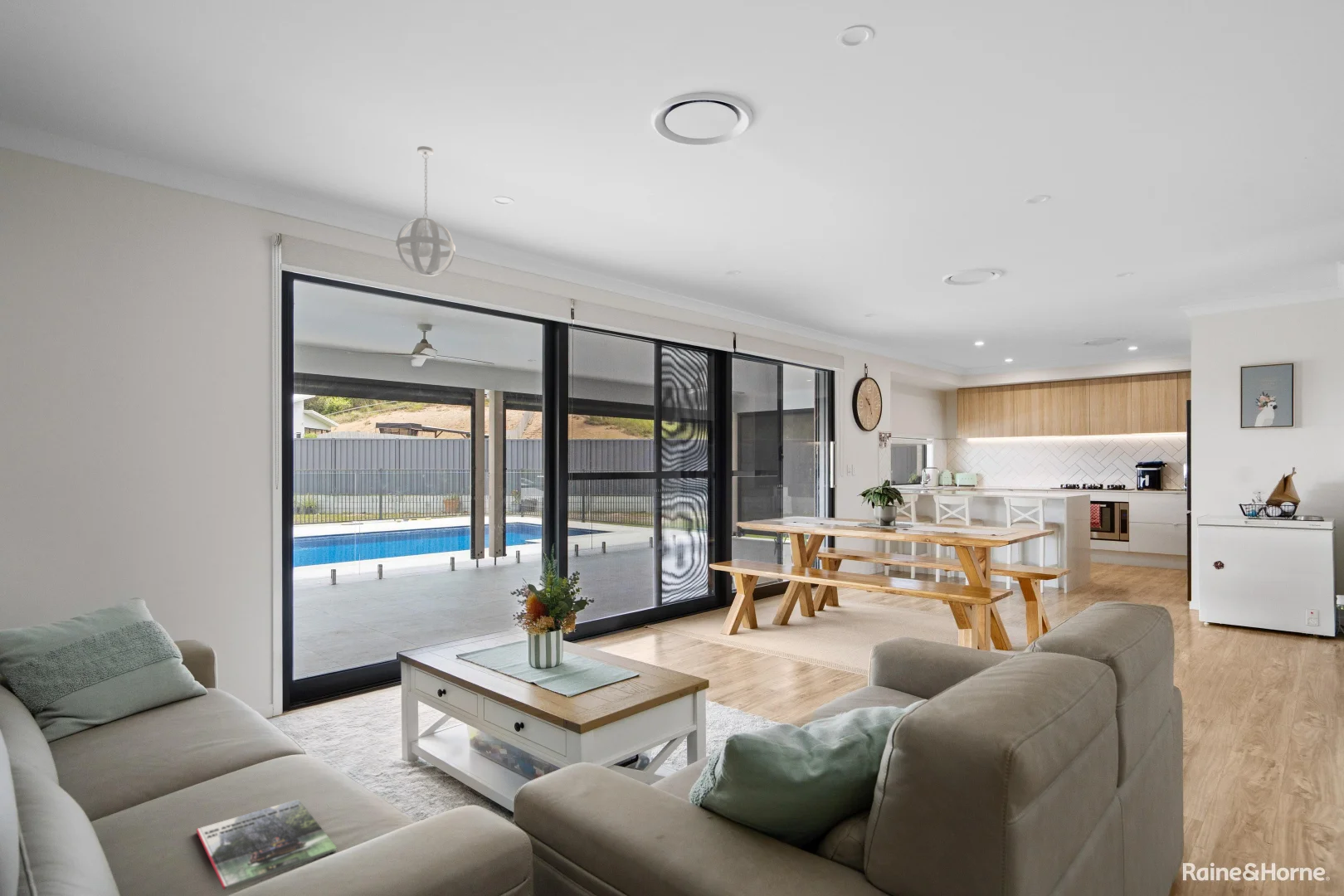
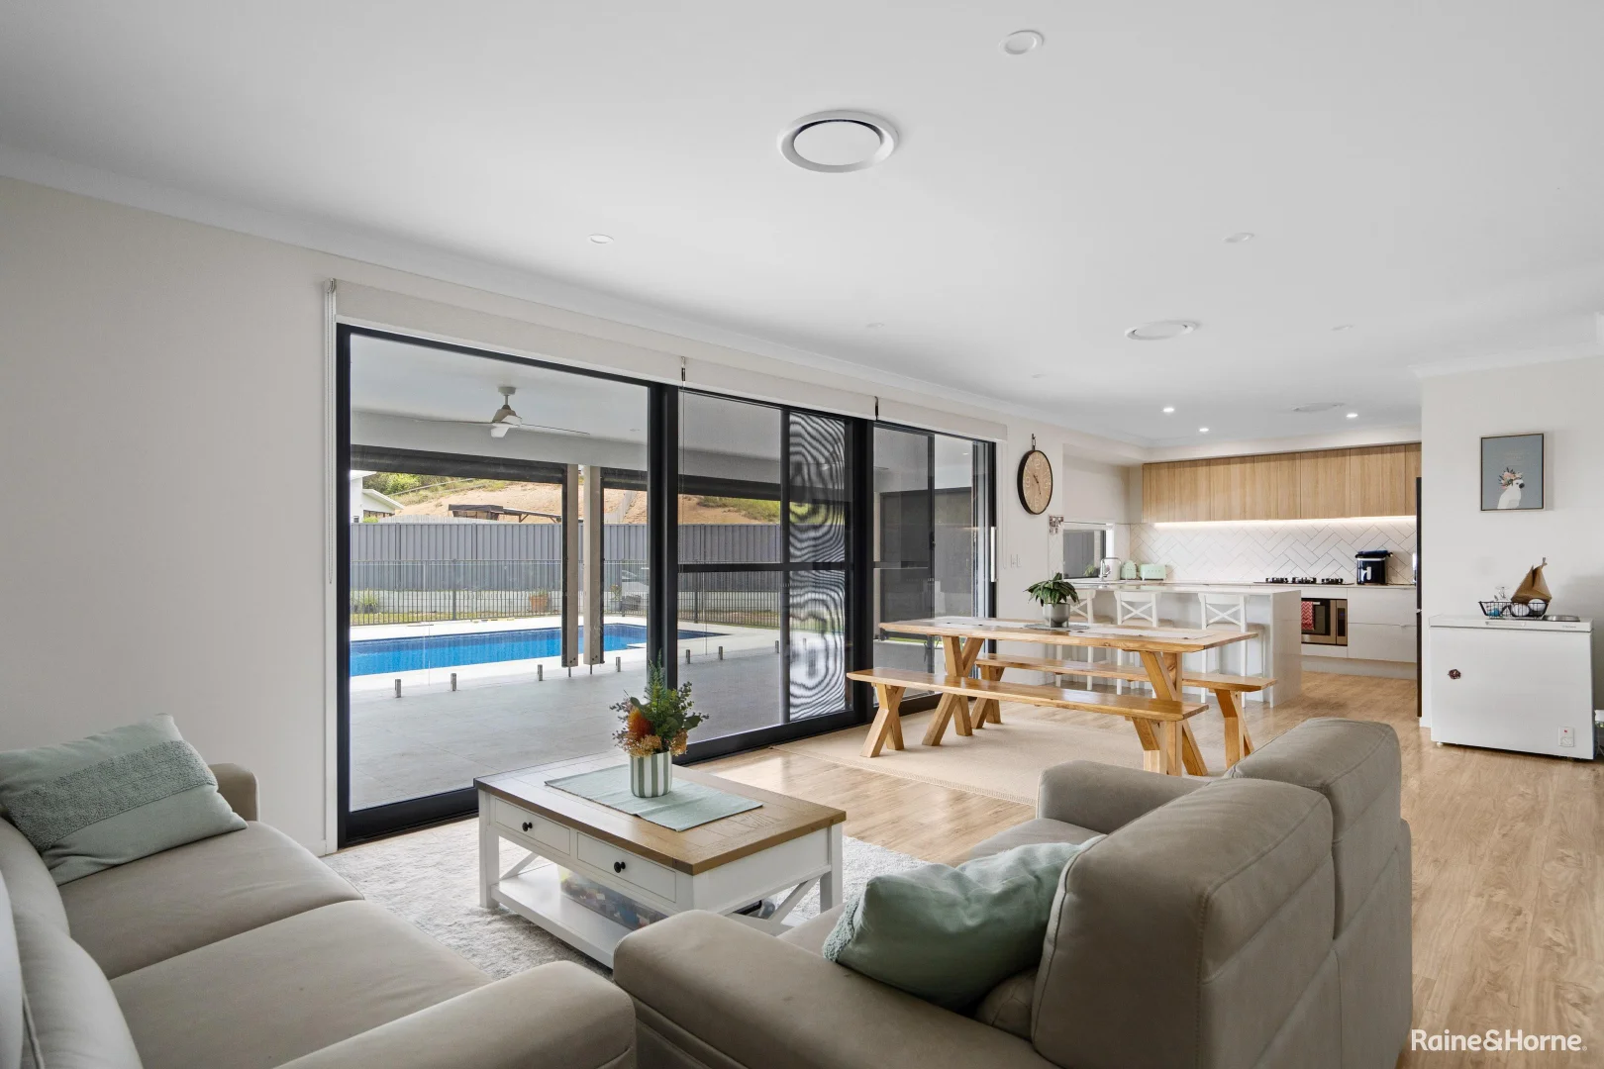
- magazine (265, 839)
- pendant light (426, 212)
